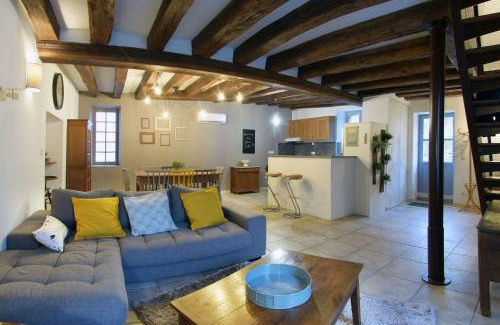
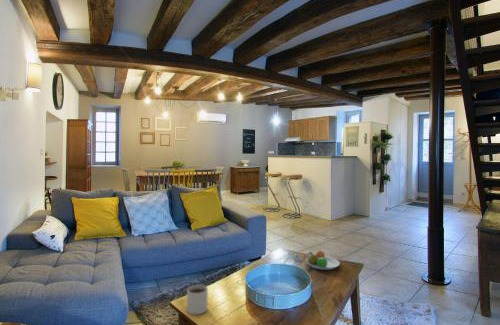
+ fruit bowl (321, 258)
+ mug (195, 297)
